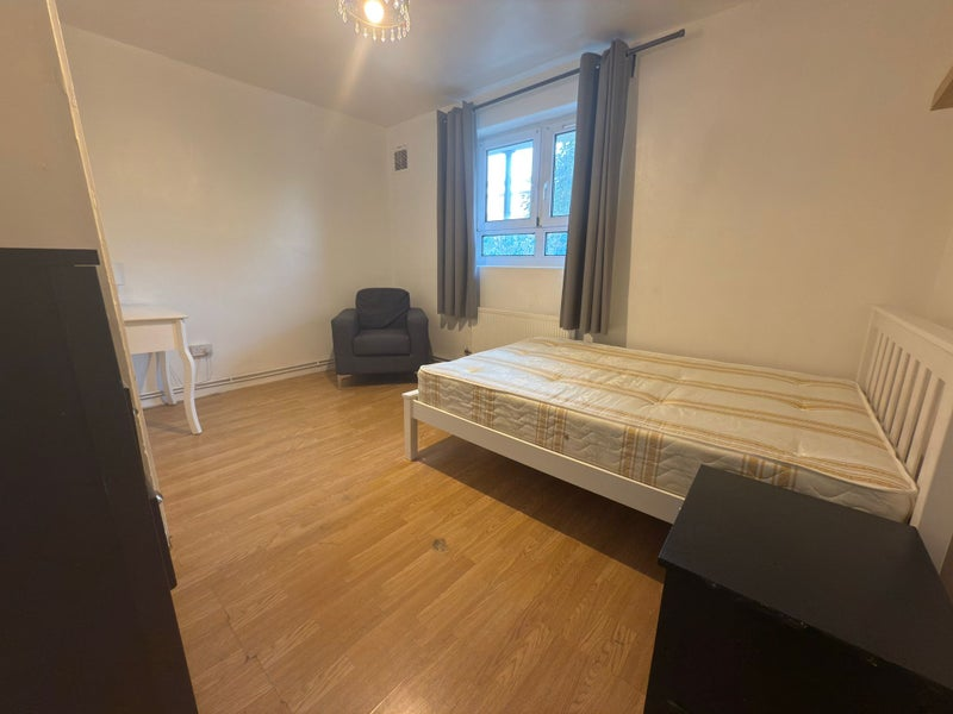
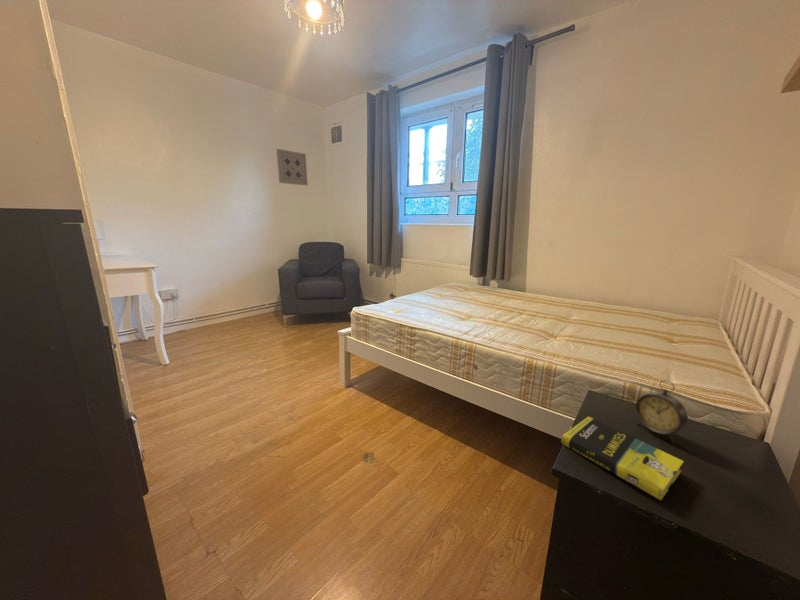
+ book (618, 452)
+ wall art (292, 168)
+ alarm clock (662, 406)
